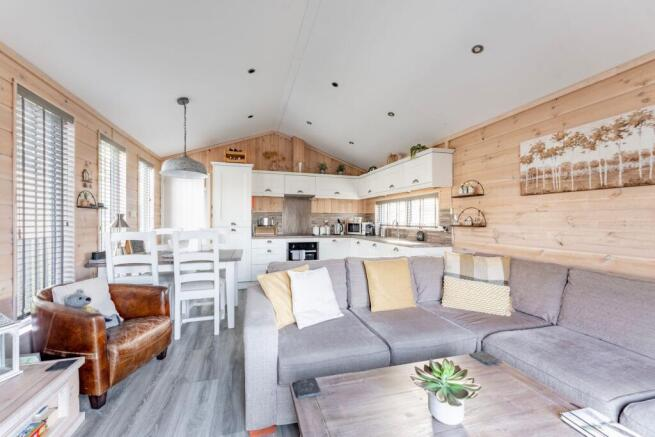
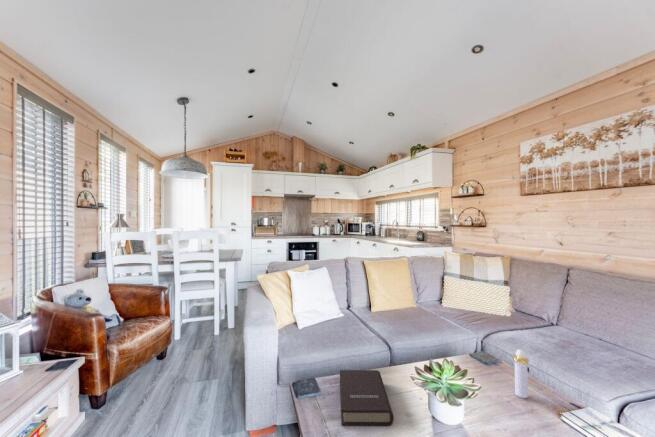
+ book (363, 394)
+ perfume bottle (521, 373)
